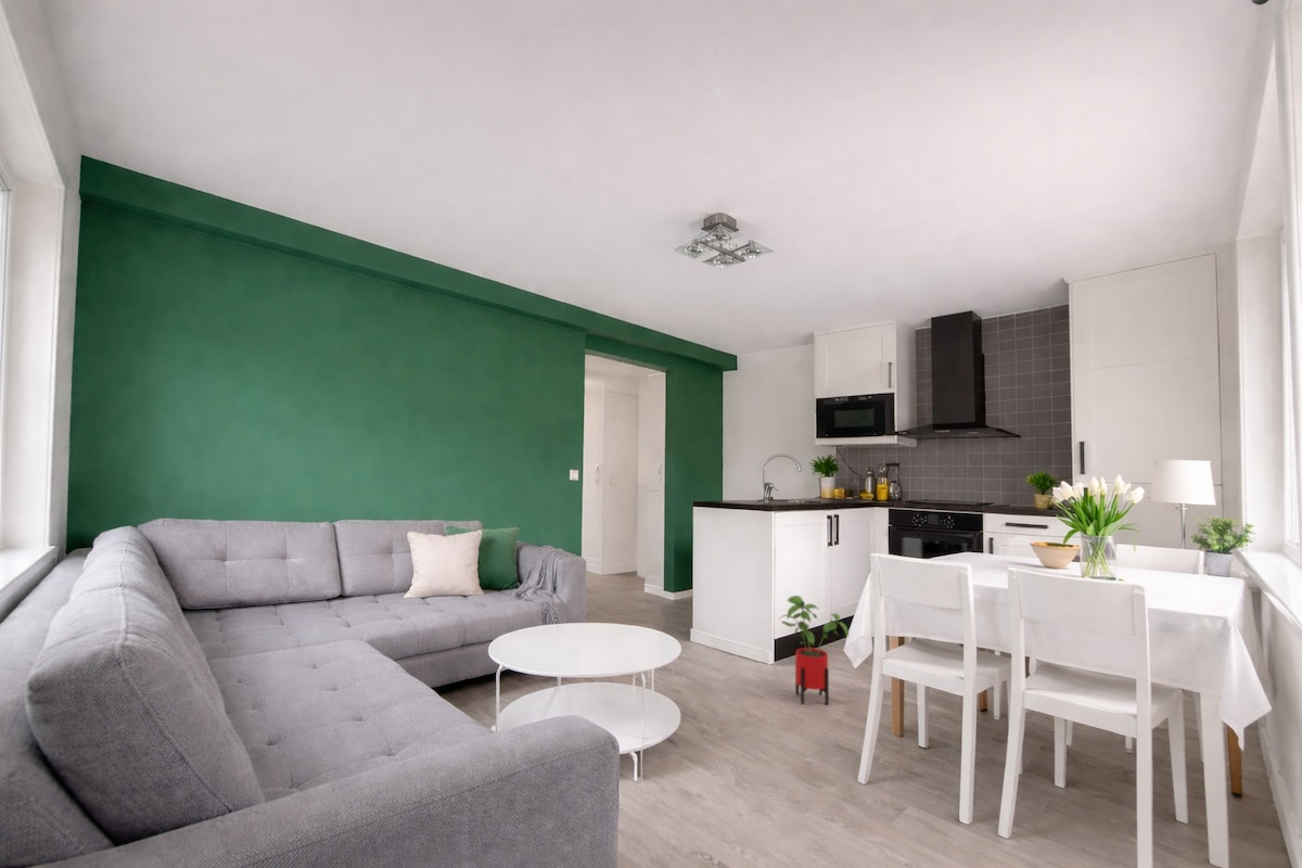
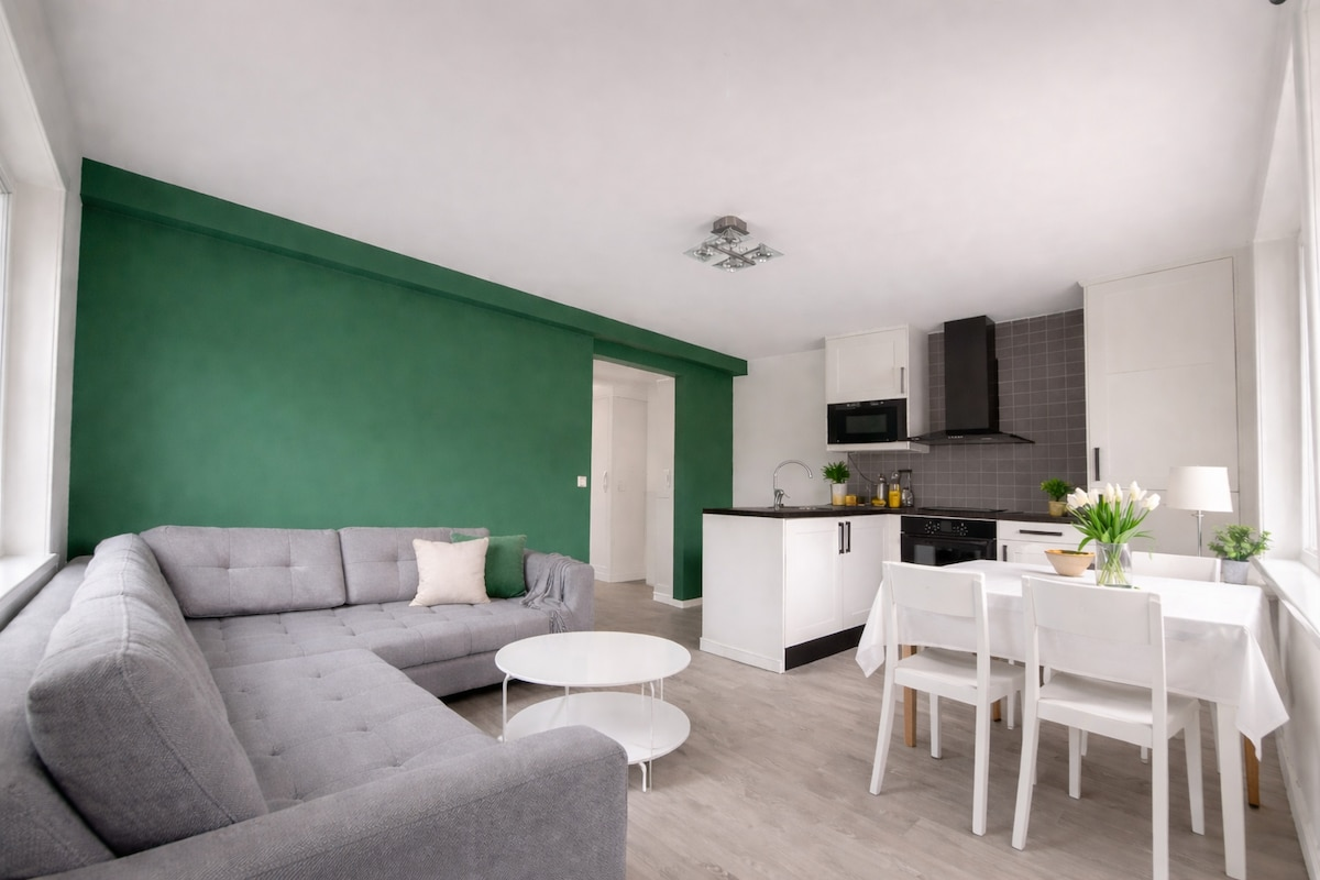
- house plant (807, 648)
